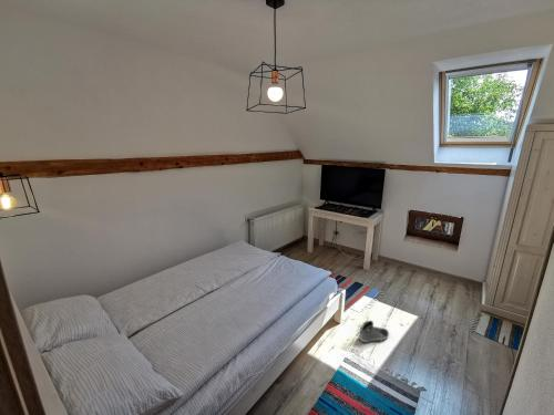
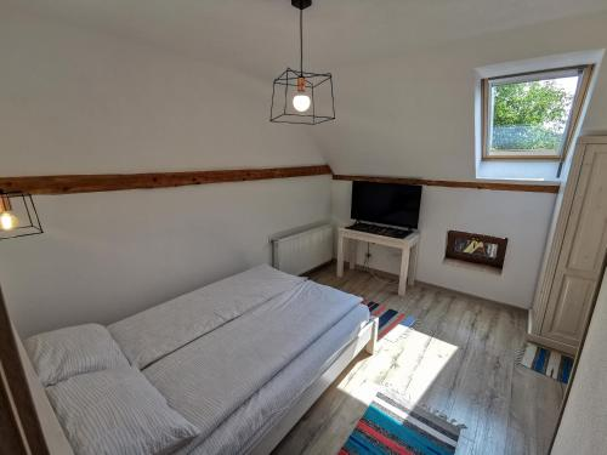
- sneaker (375, 329)
